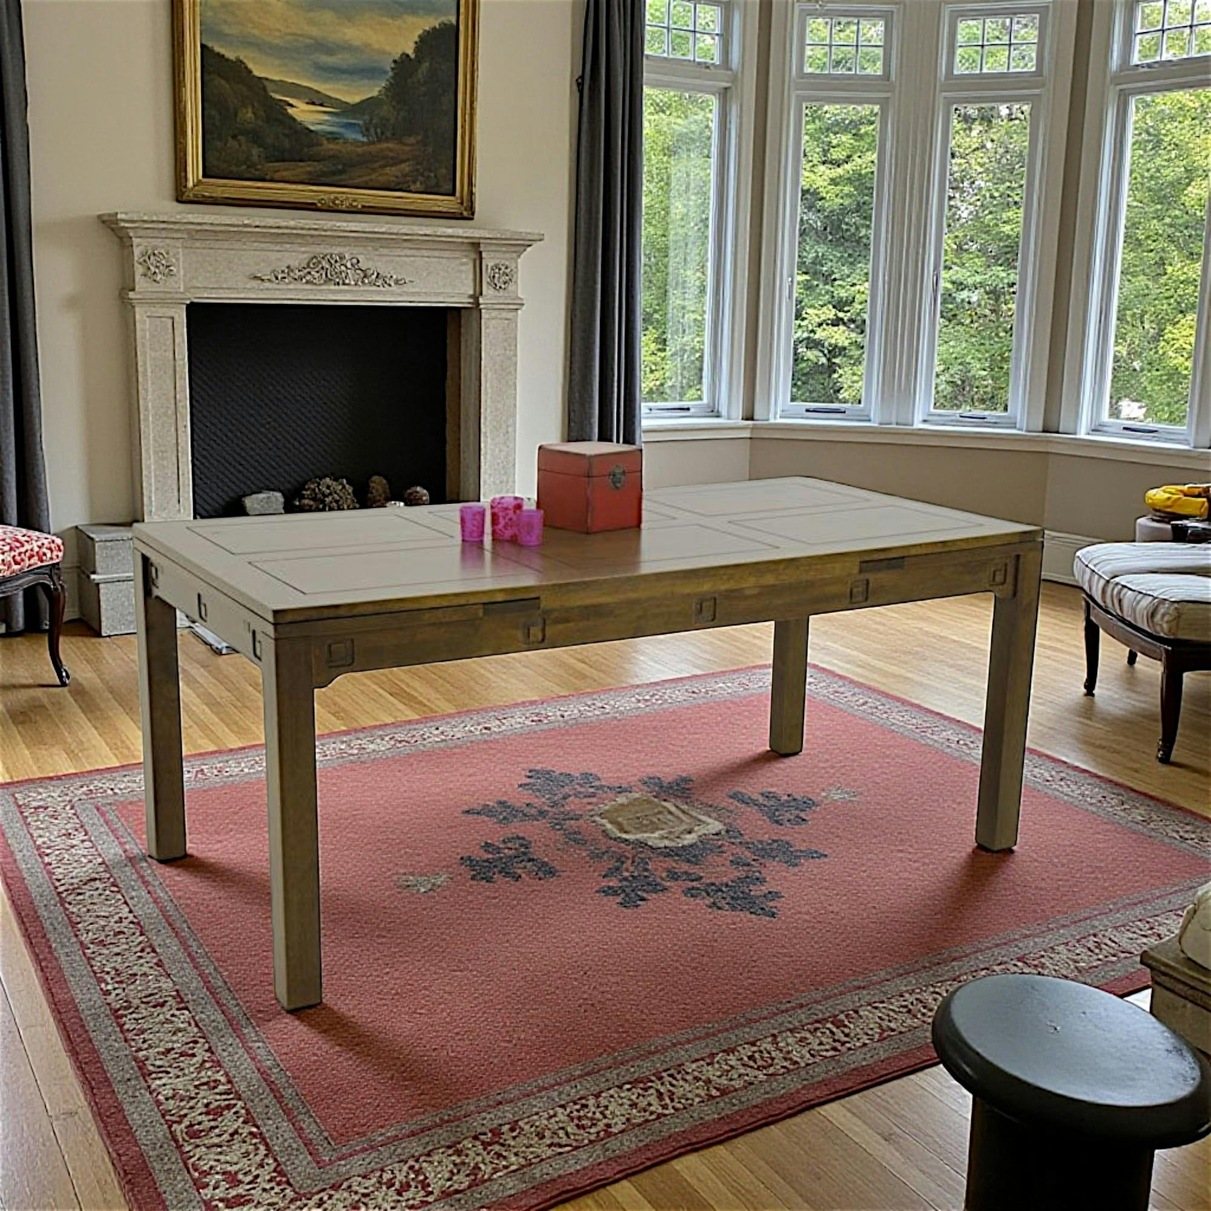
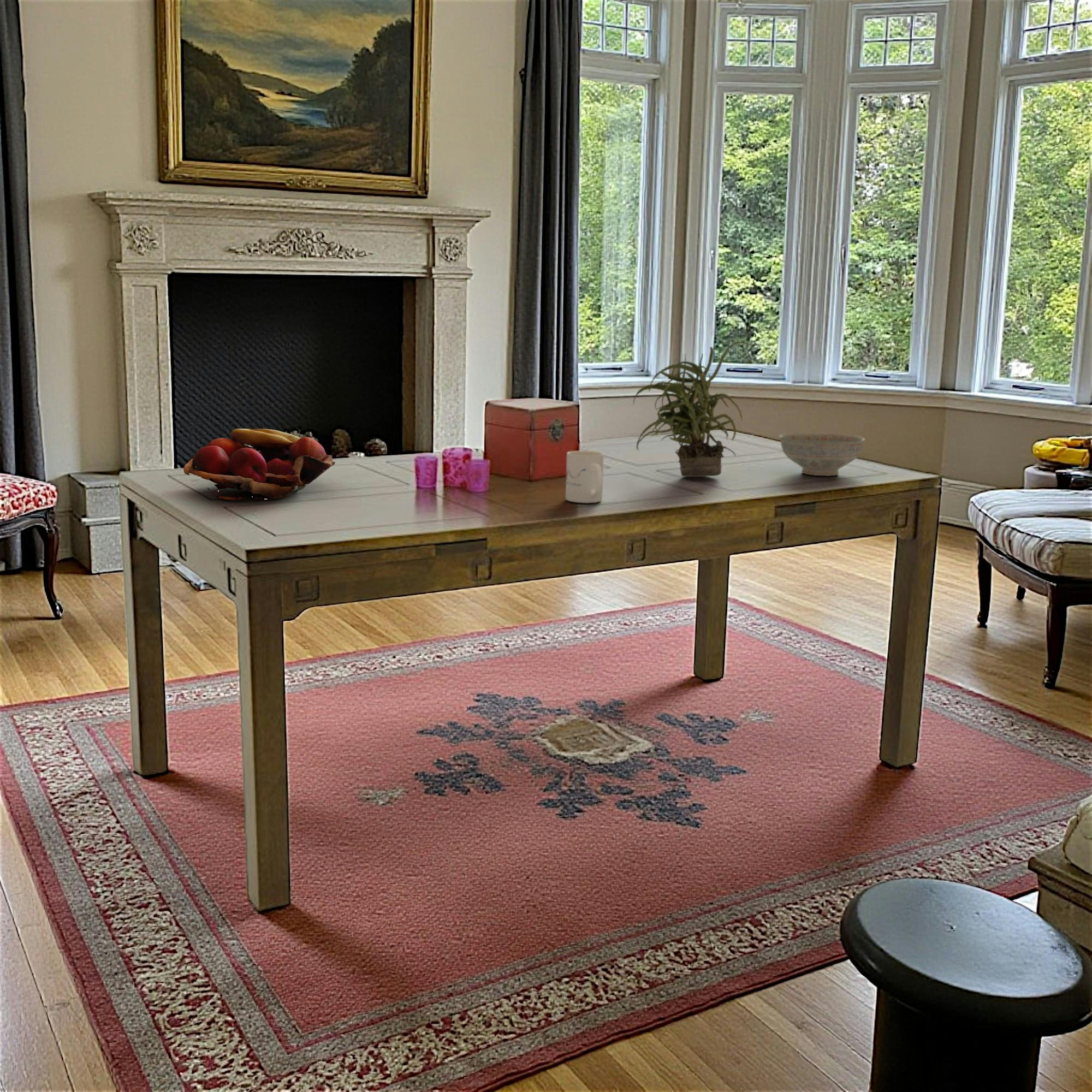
+ decorative bowl (820, 455)
+ mug (587, 478)
+ potted plant (695, 410)
+ fruit basket (258, 461)
